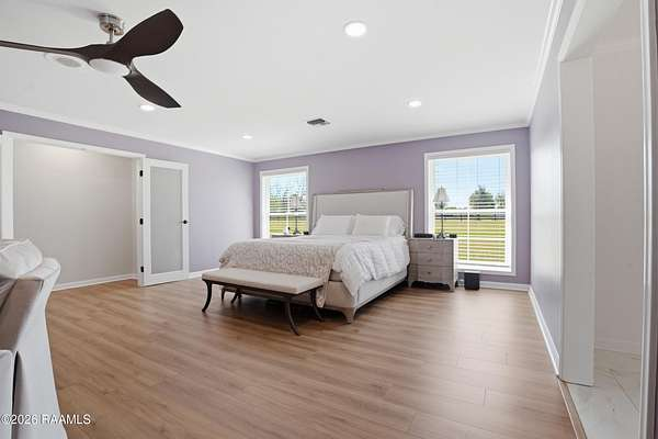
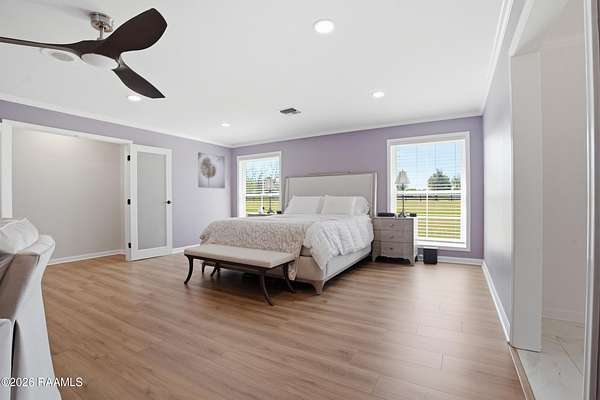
+ wall art (212, 171)
